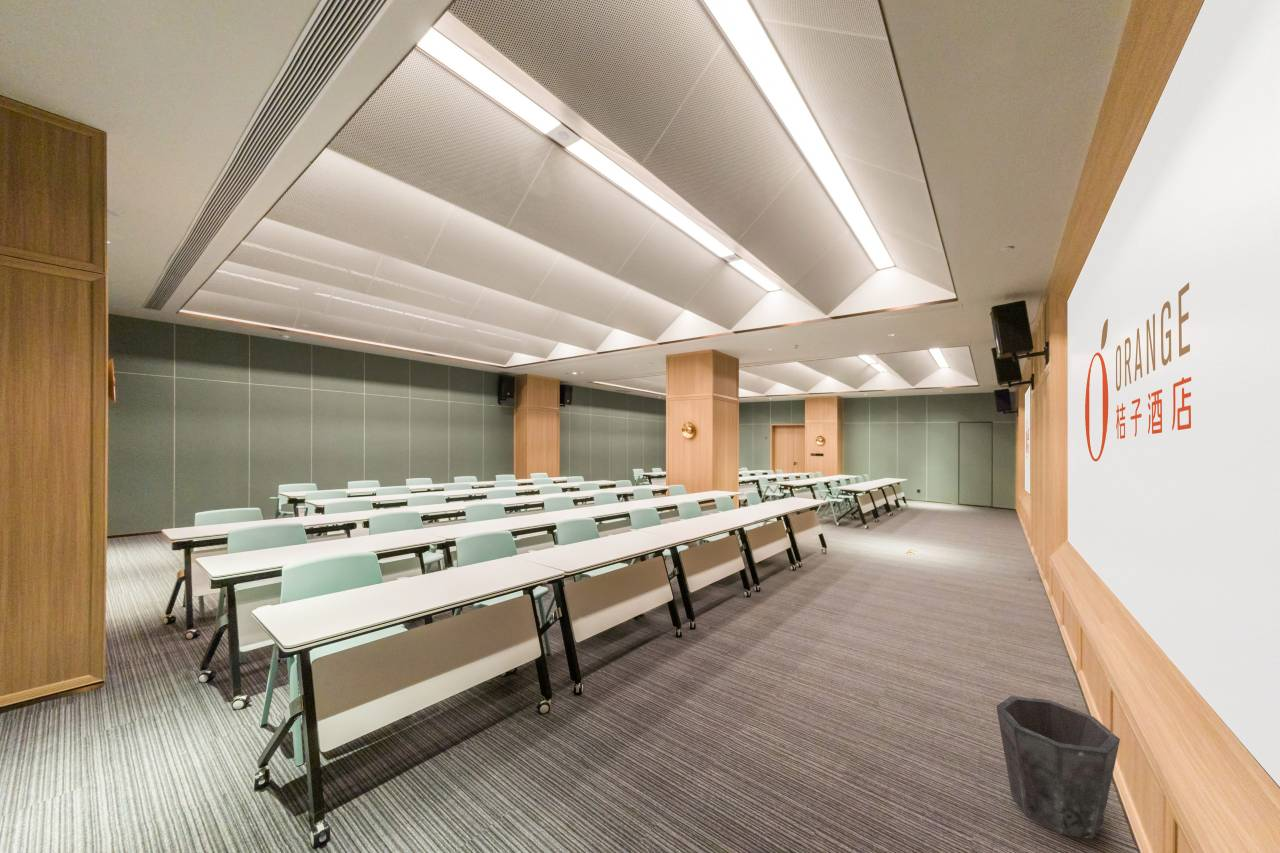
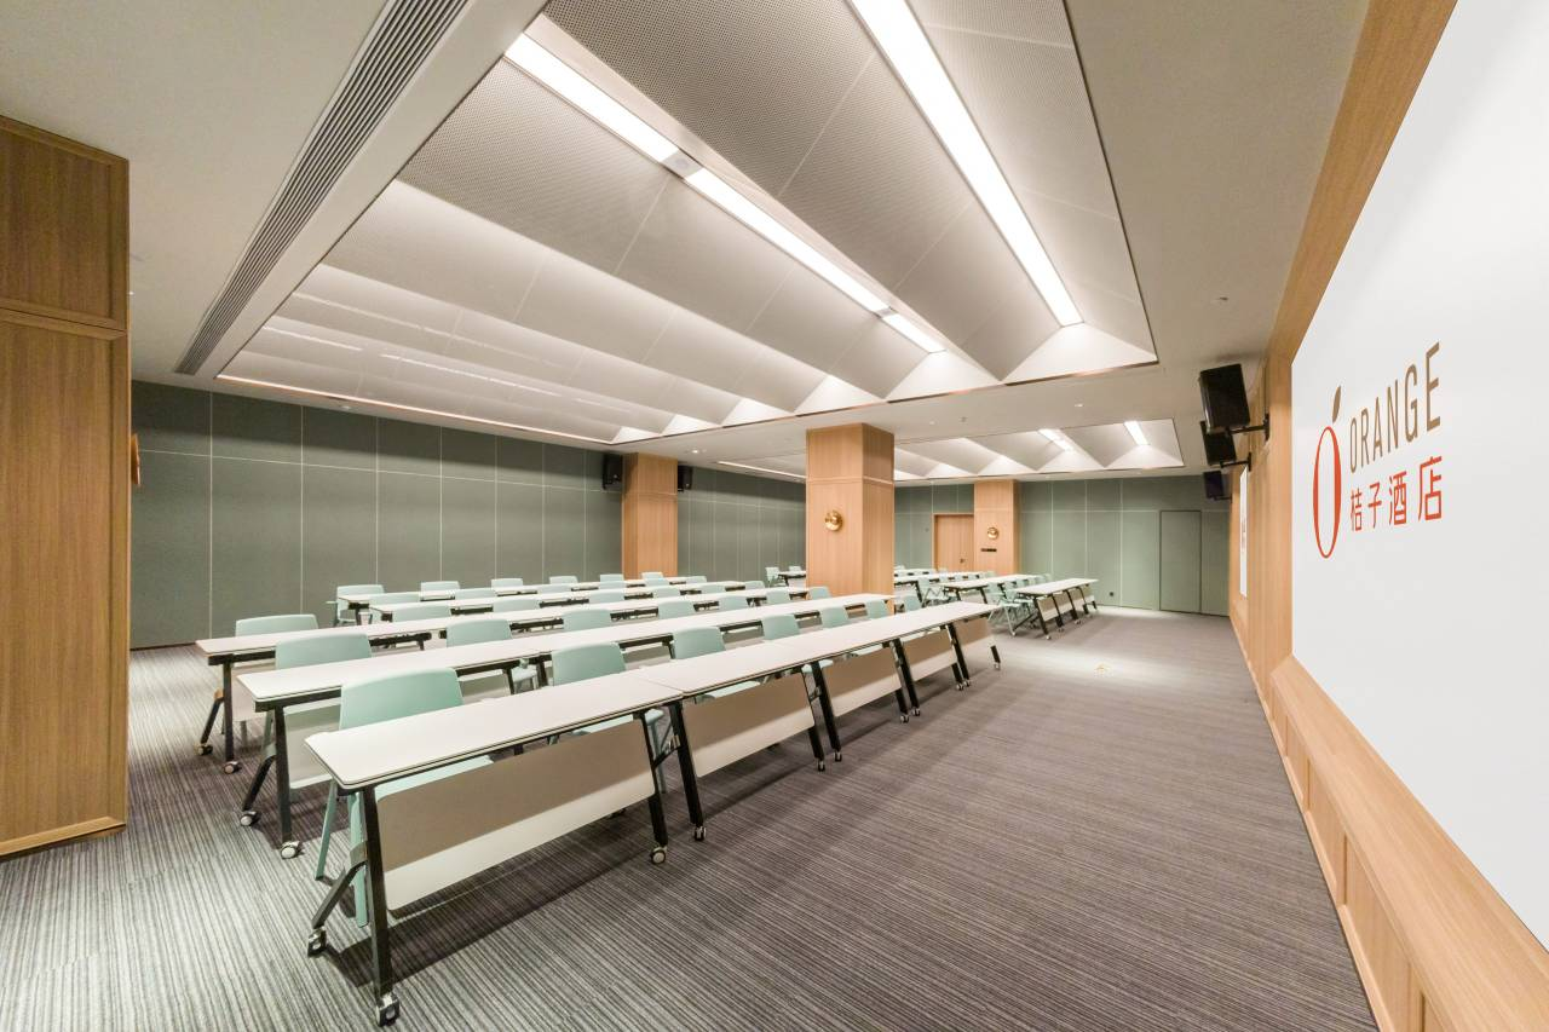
- waste bin (1054, 766)
